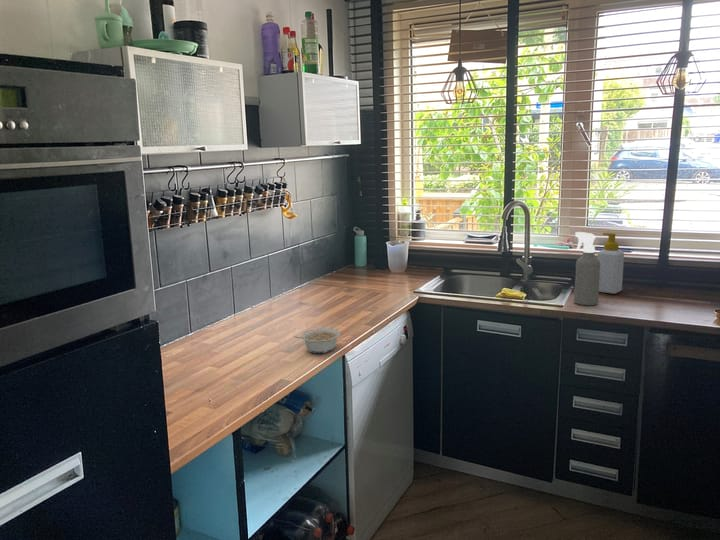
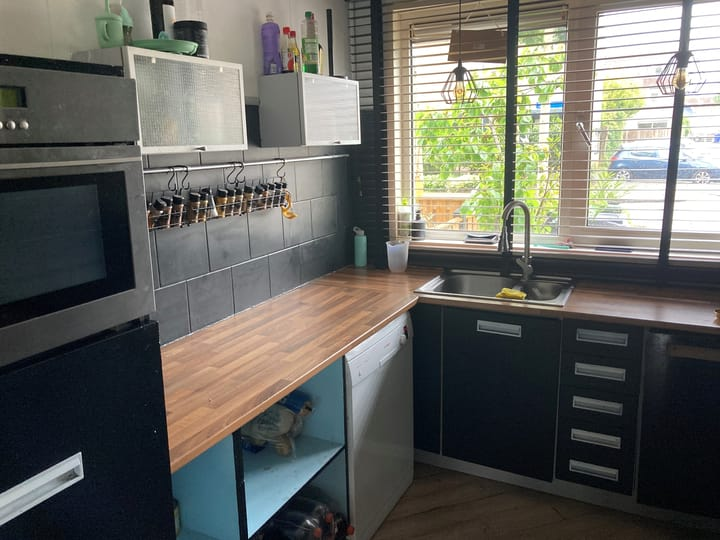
- spray bottle (585, 268)
- legume (320, 340)
- soap bottle (610, 262)
